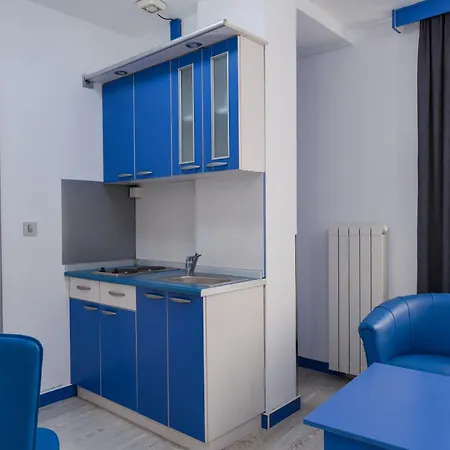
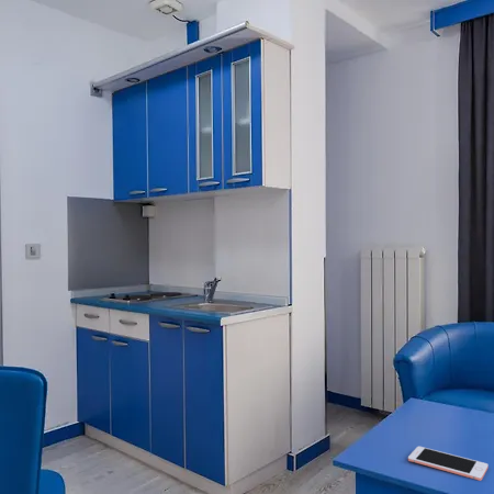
+ cell phone (447, 462)
